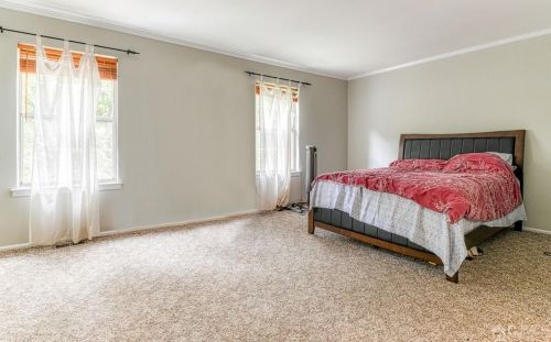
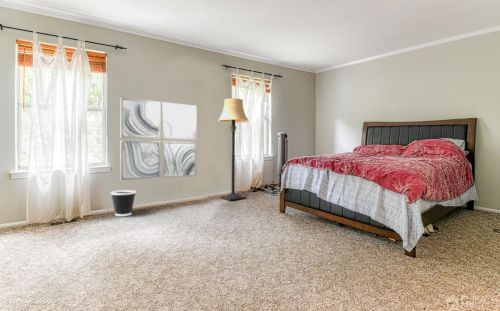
+ wall art (160, 141)
+ wastebasket (123, 203)
+ lamp (233, 149)
